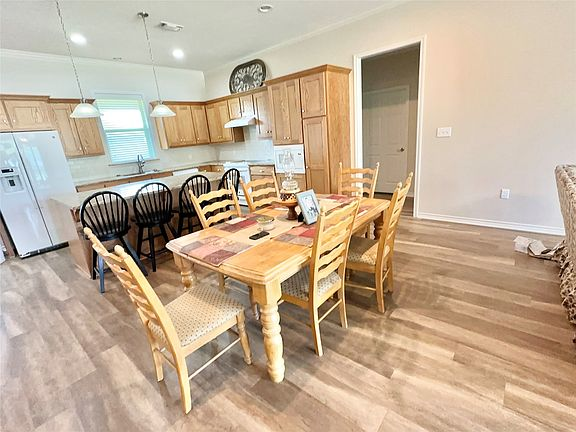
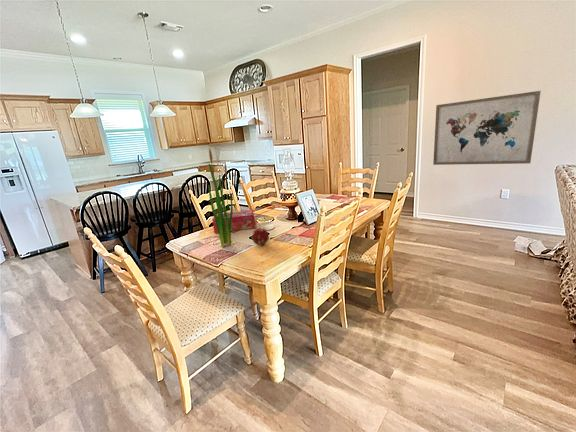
+ plant (219, 197)
+ tissue box (234, 220)
+ fruit (260, 236)
+ wall art (480, 132)
